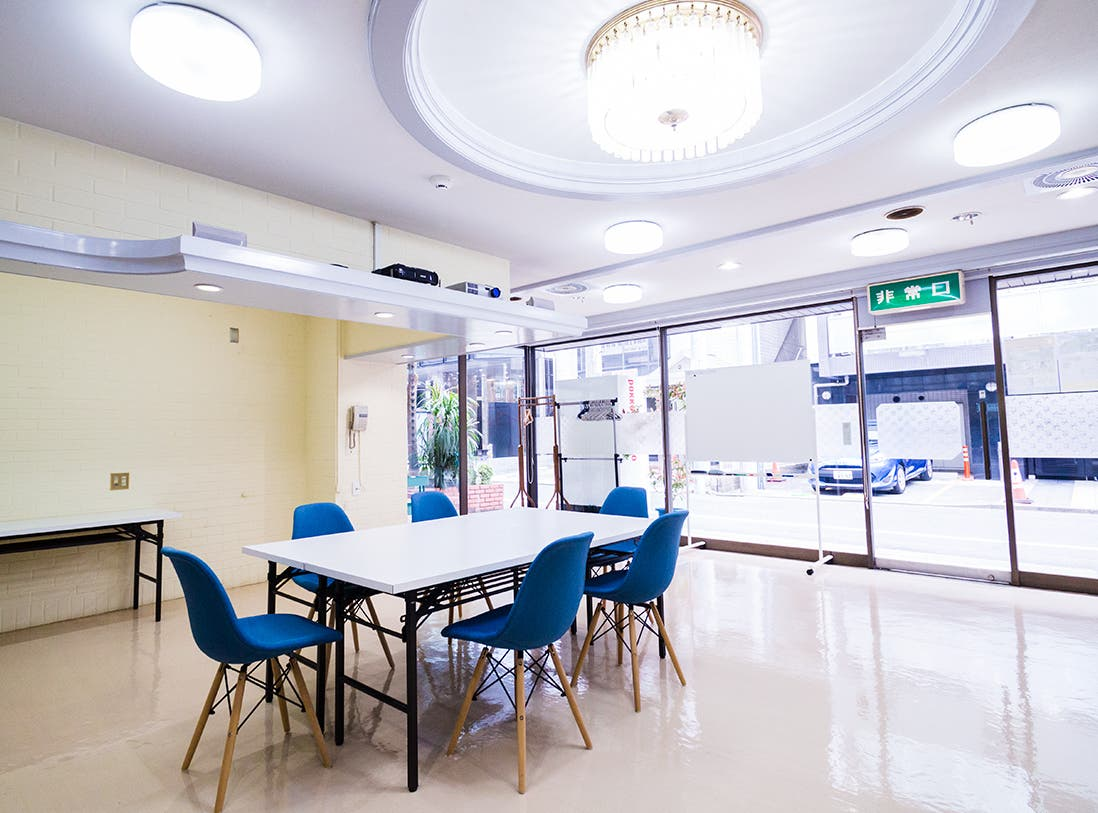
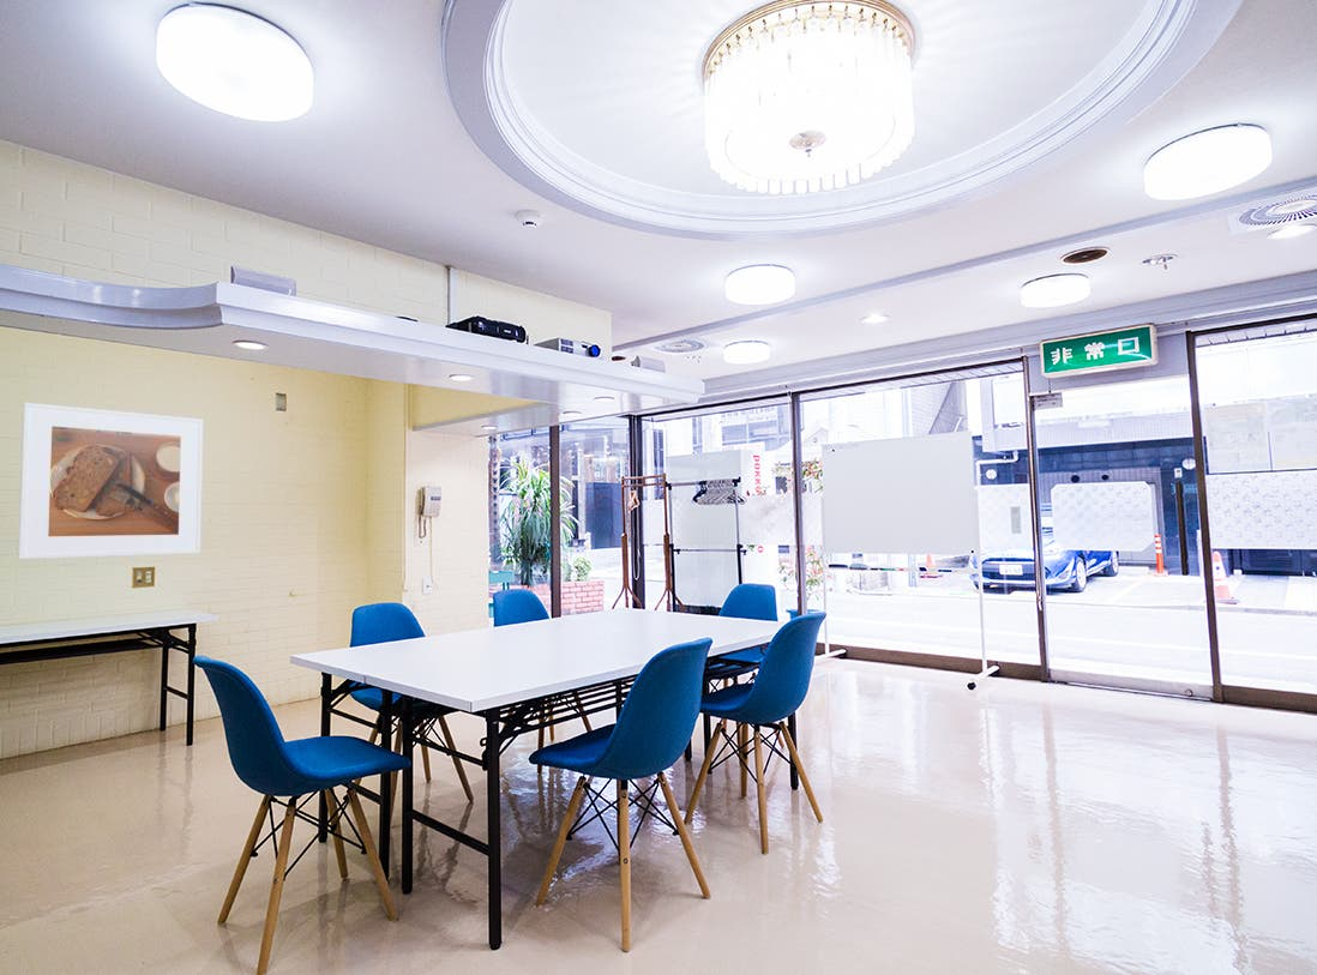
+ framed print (118, 483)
